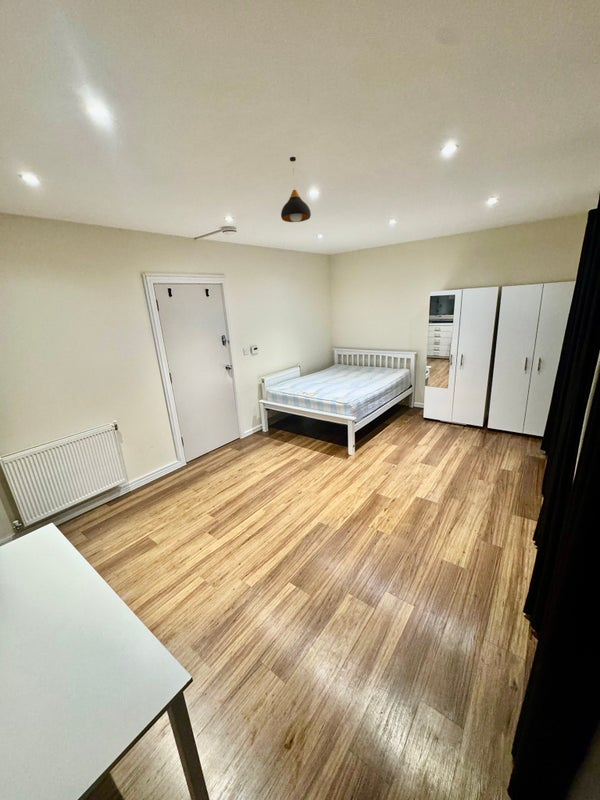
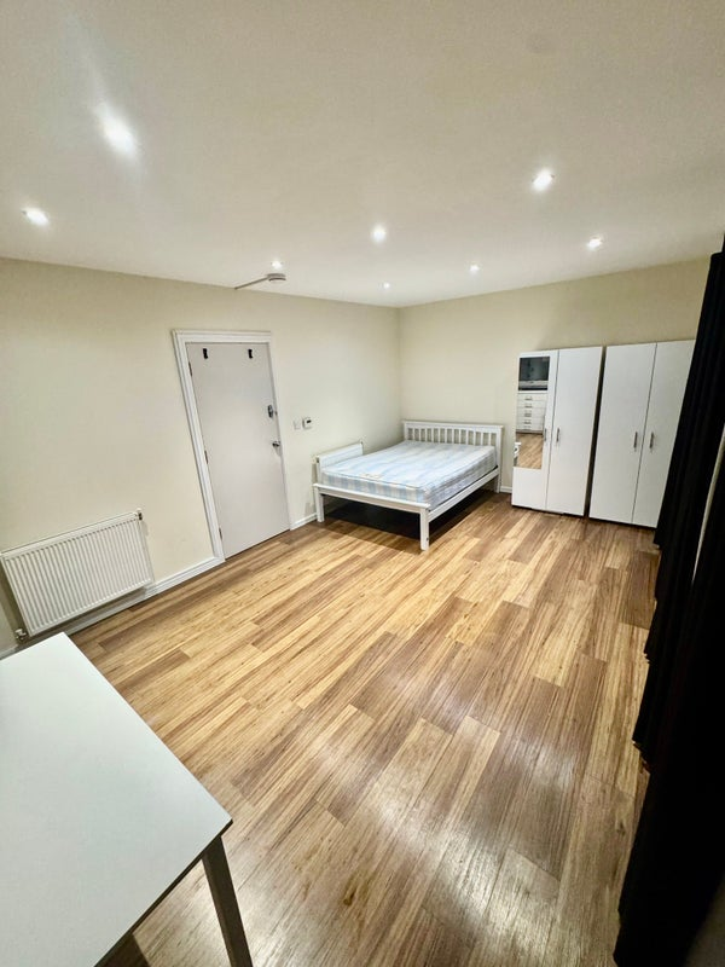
- pendant light (294, 190)
